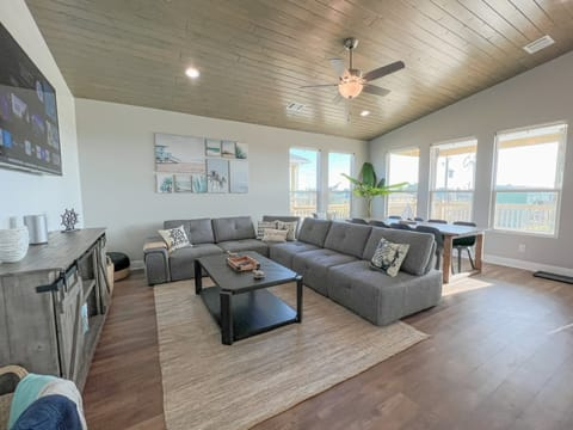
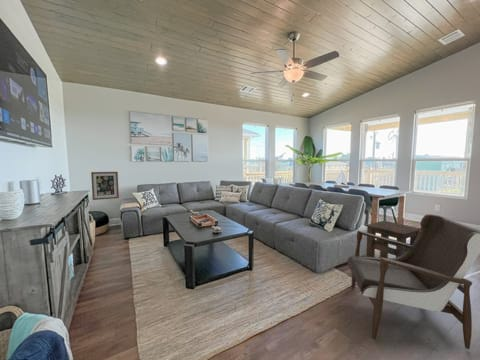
+ wall art (105, 185)
+ armchair (405, 268)
+ side table (392, 244)
